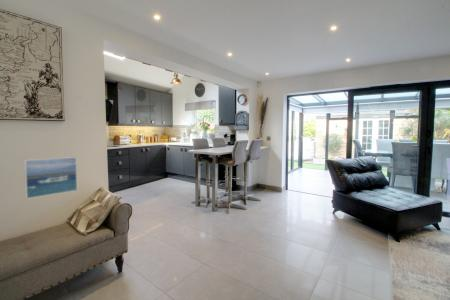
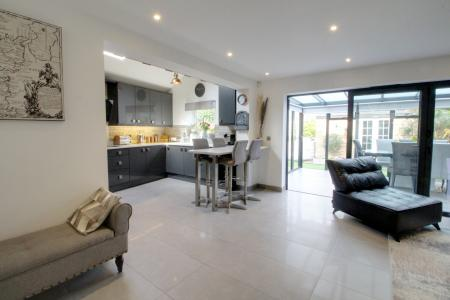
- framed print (52, 176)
